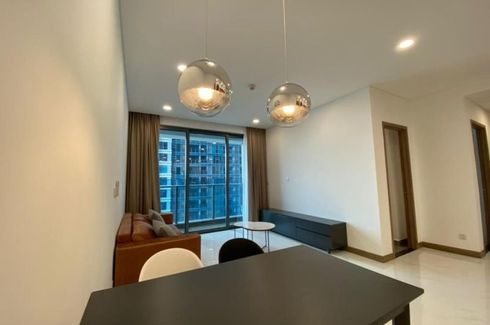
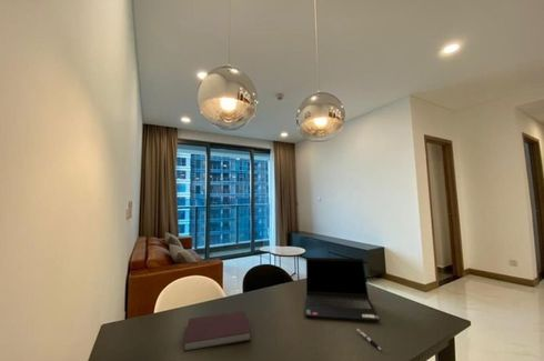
+ notebook (218, 329)
+ laptop computer (336, 284)
+ pen (369, 339)
